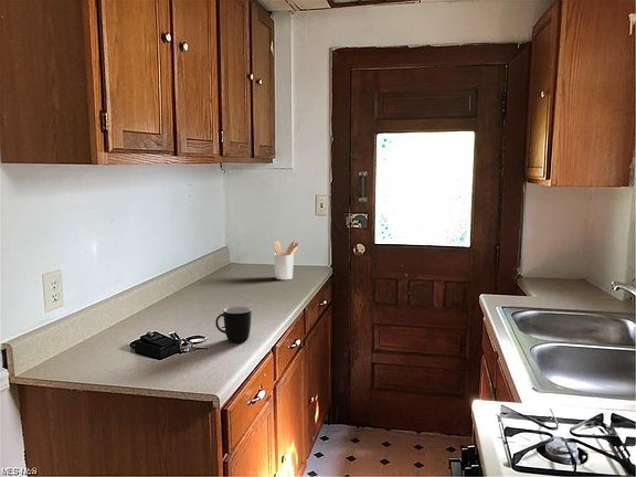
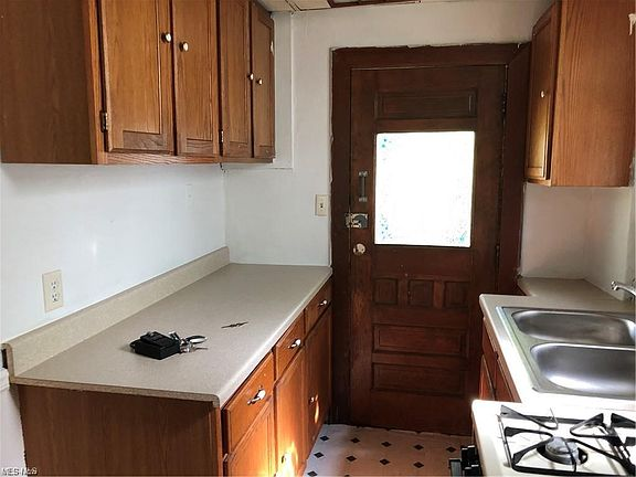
- utensil holder (287, 259)
- mug (233, 324)
